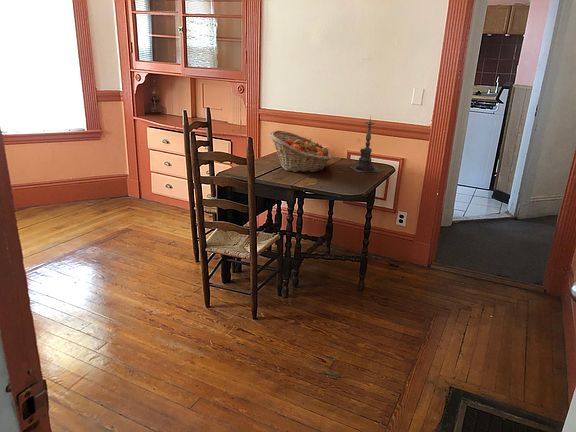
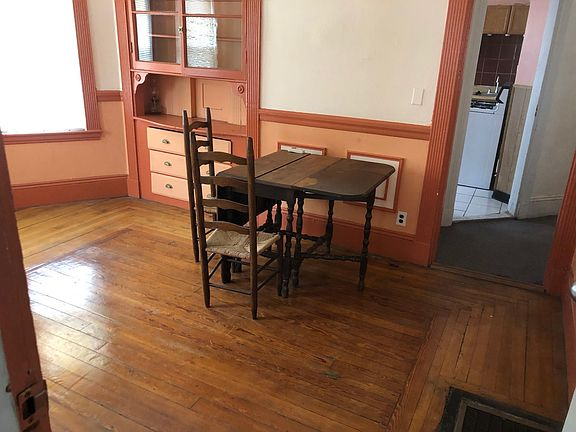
- candle holder (367, 142)
- fruit basket (300, 150)
